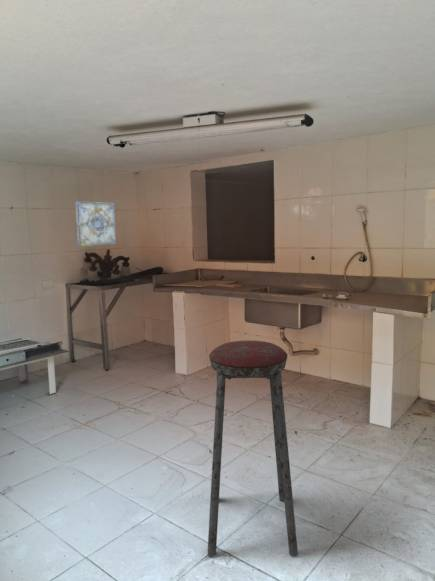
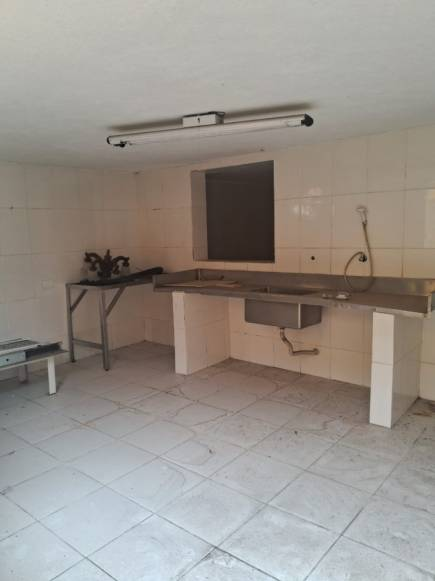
- music stool (274, 437)
- wall art (96, 224)
